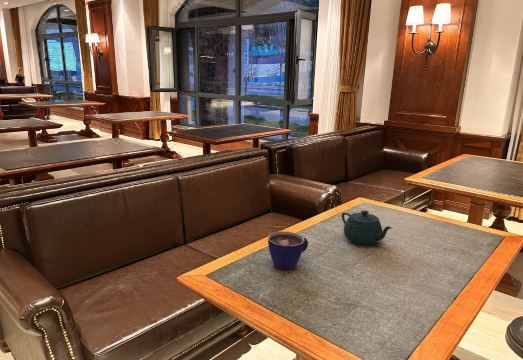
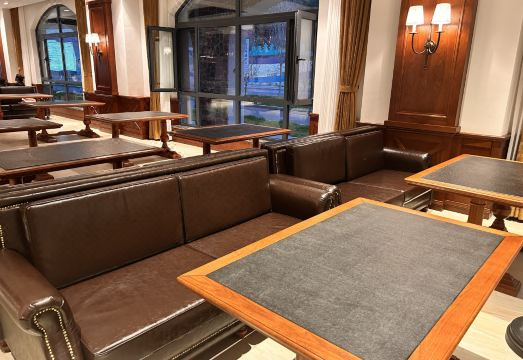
- cup (290, 249)
- teapot (364, 226)
